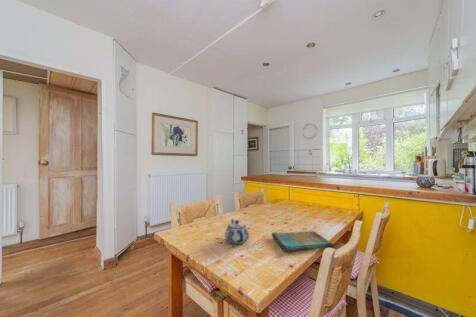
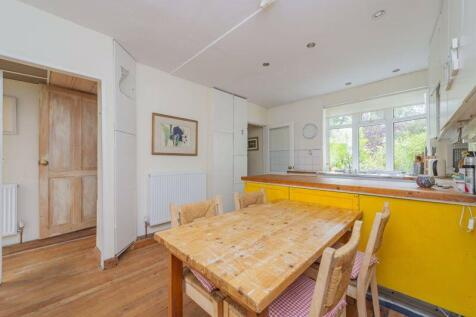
- dish towel (300, 239)
- teapot (236, 229)
